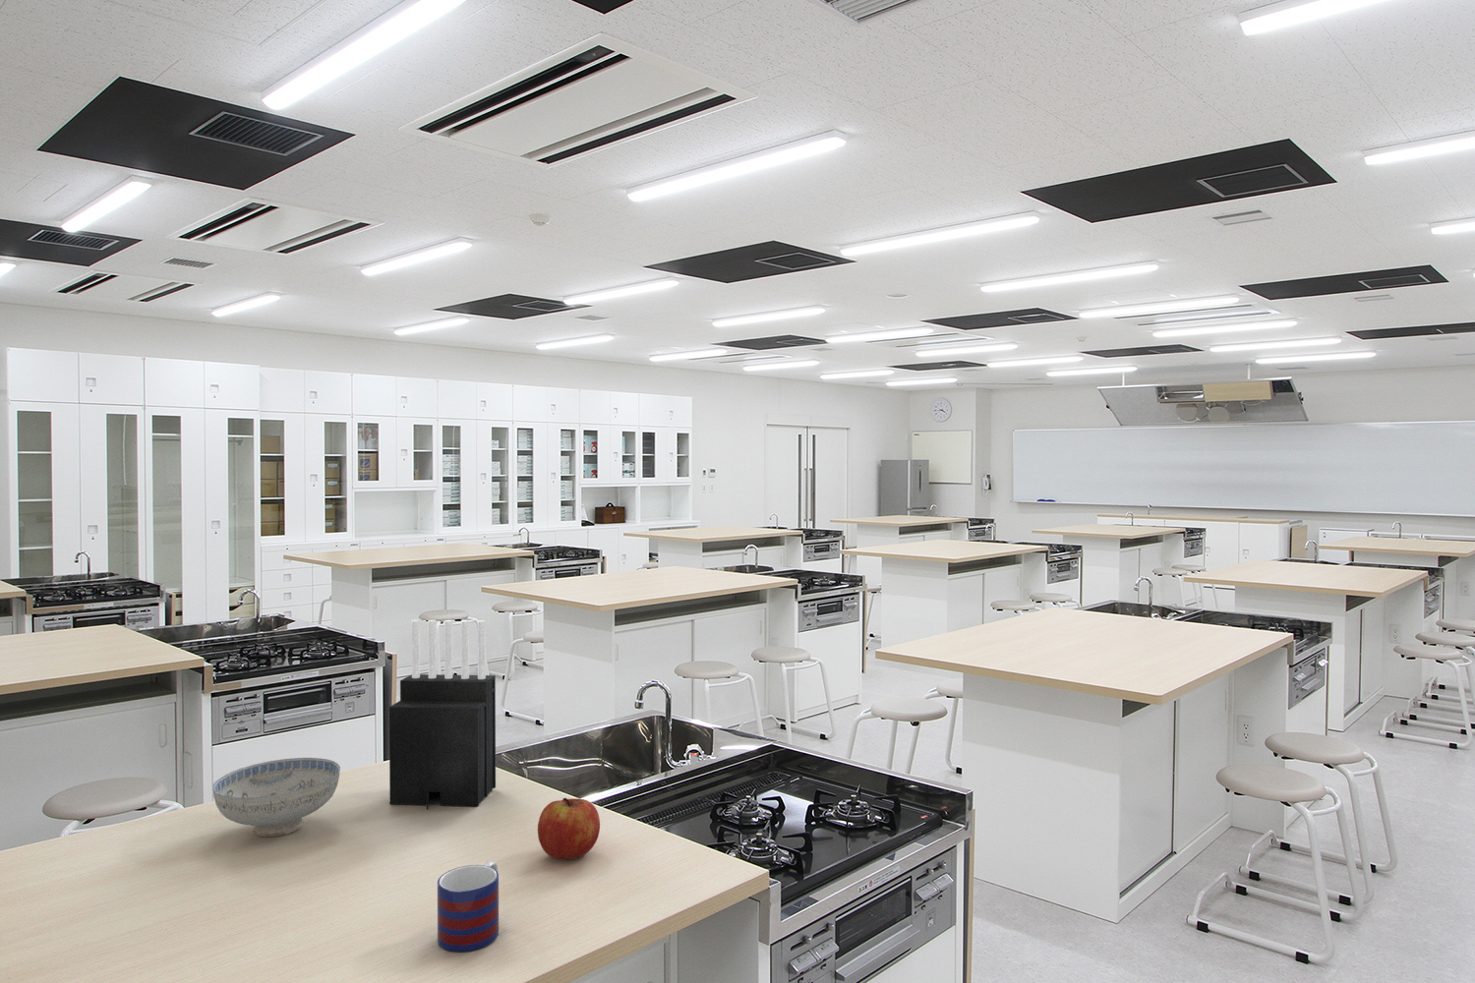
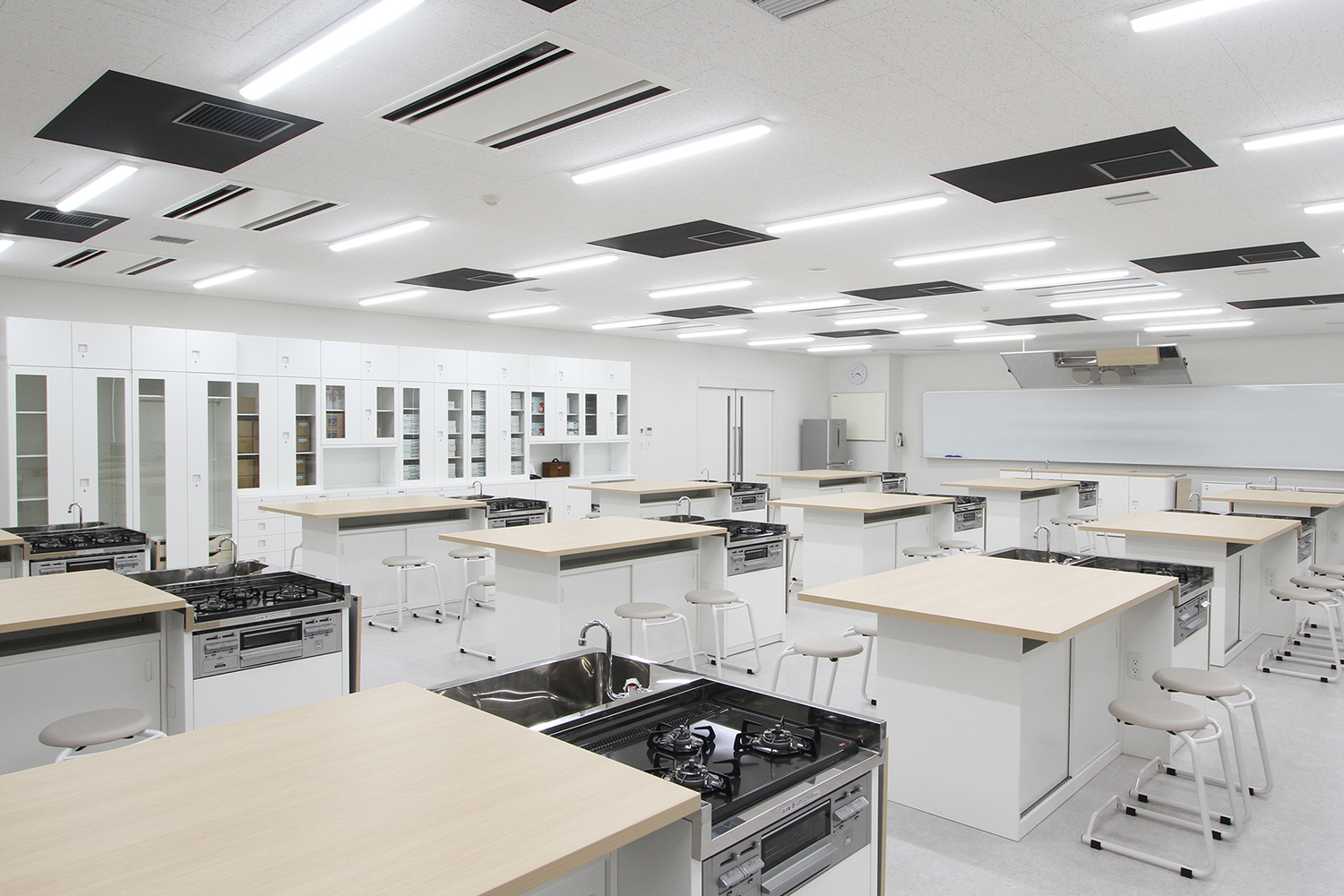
- knife block (441, 711)
- mug (475, 900)
- ceramic bowl (279, 801)
- apple (568, 824)
